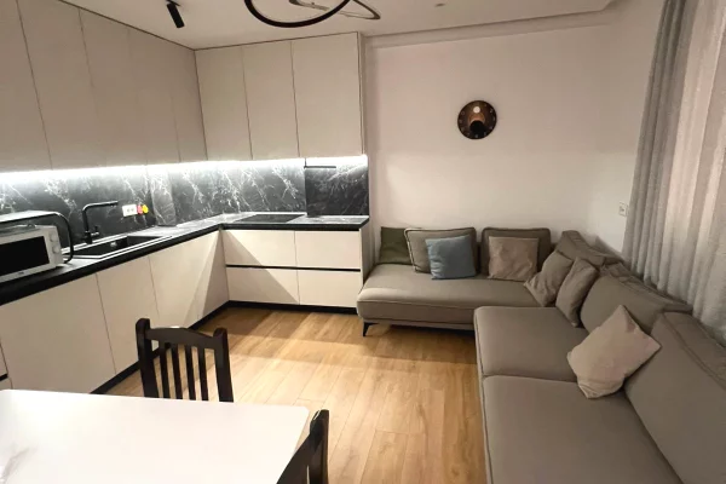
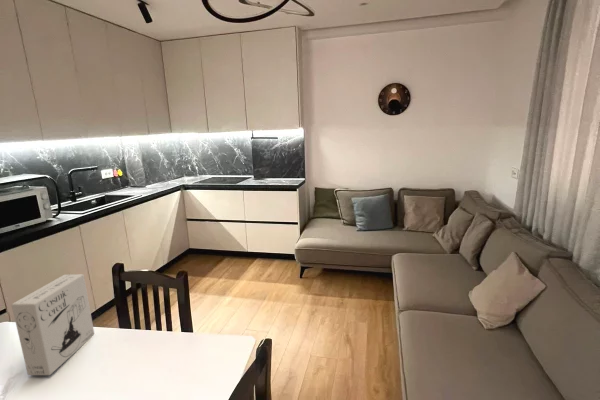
+ cereal box (57, 321)
